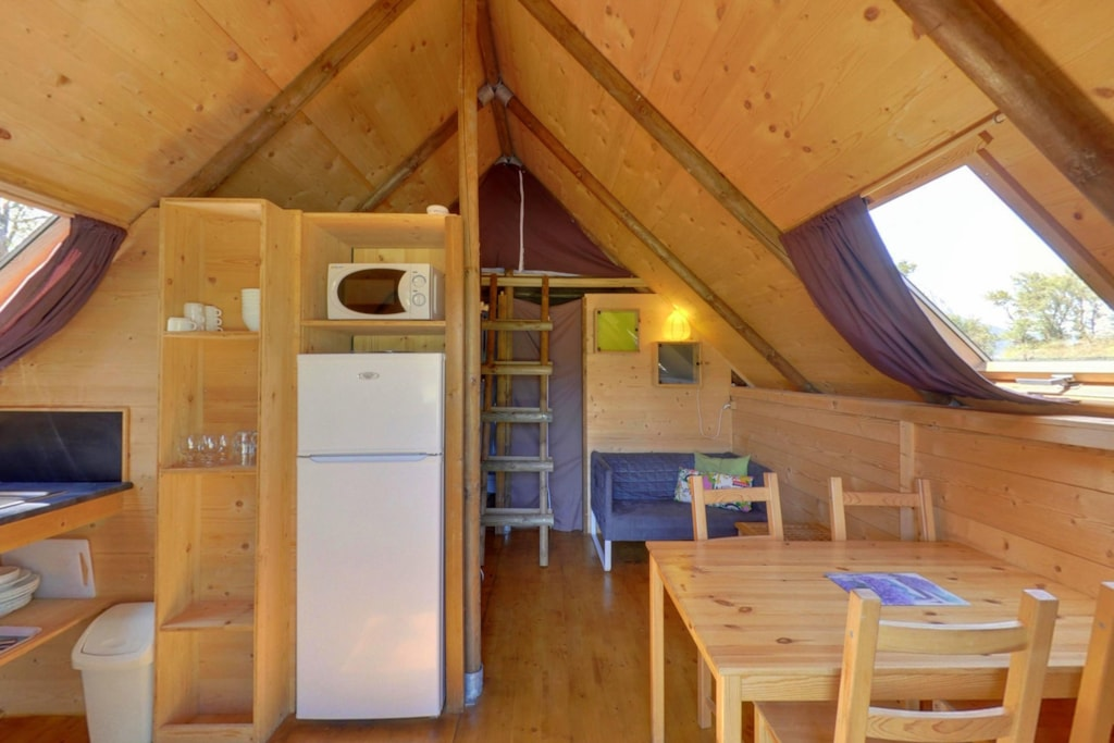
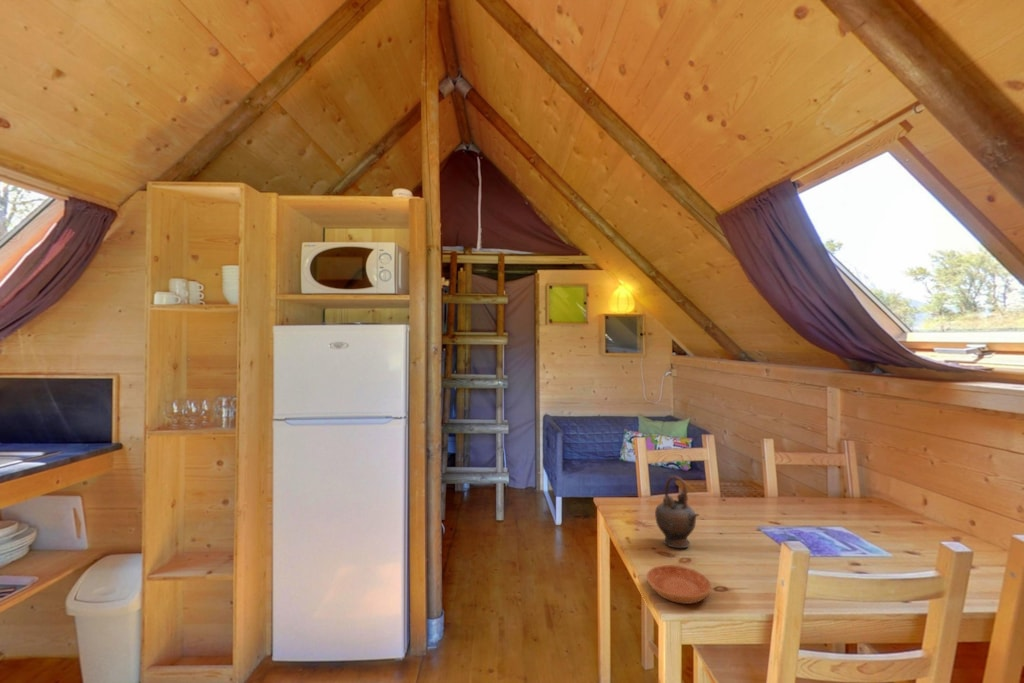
+ saucer (678, 584)
+ teapot (678, 511)
